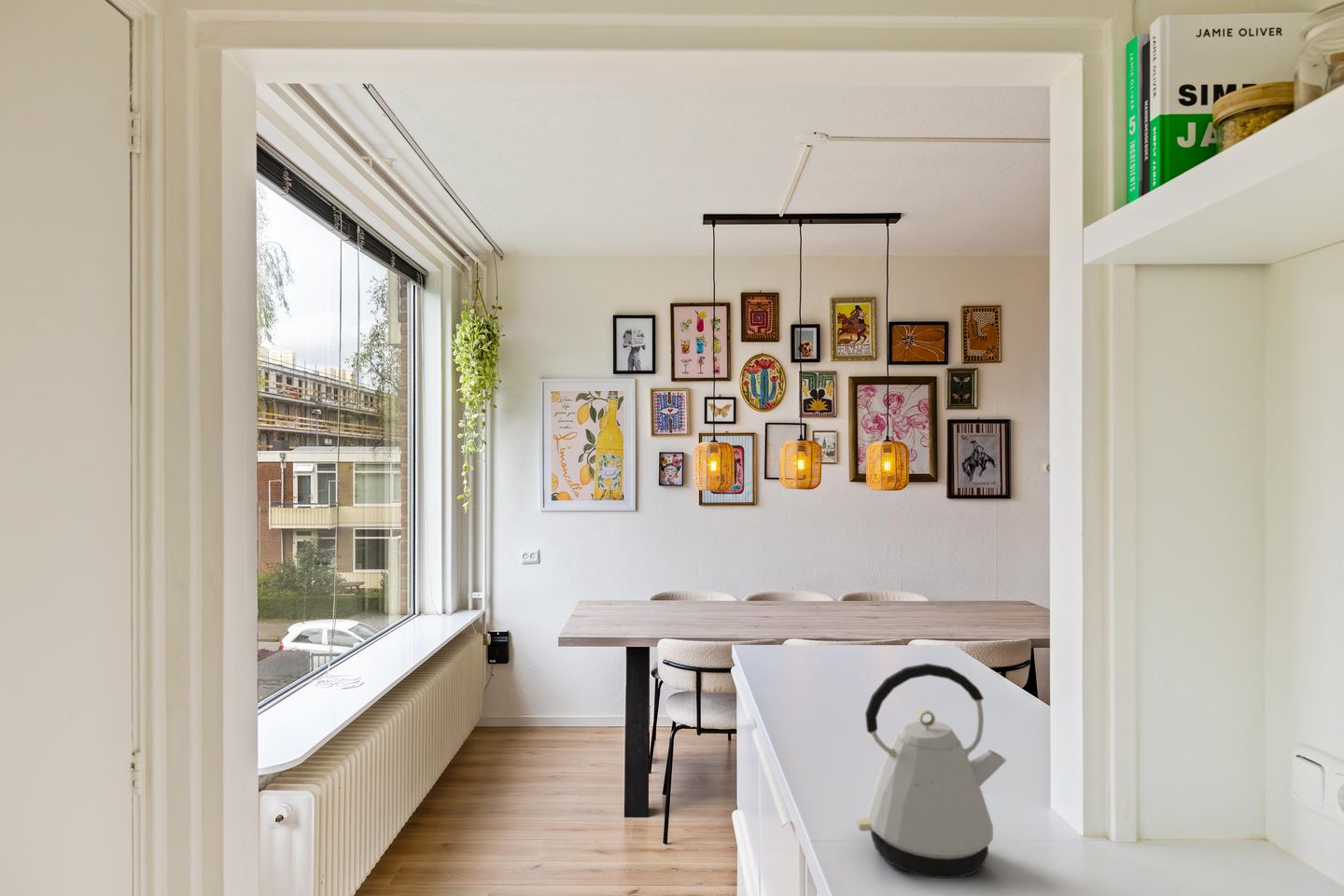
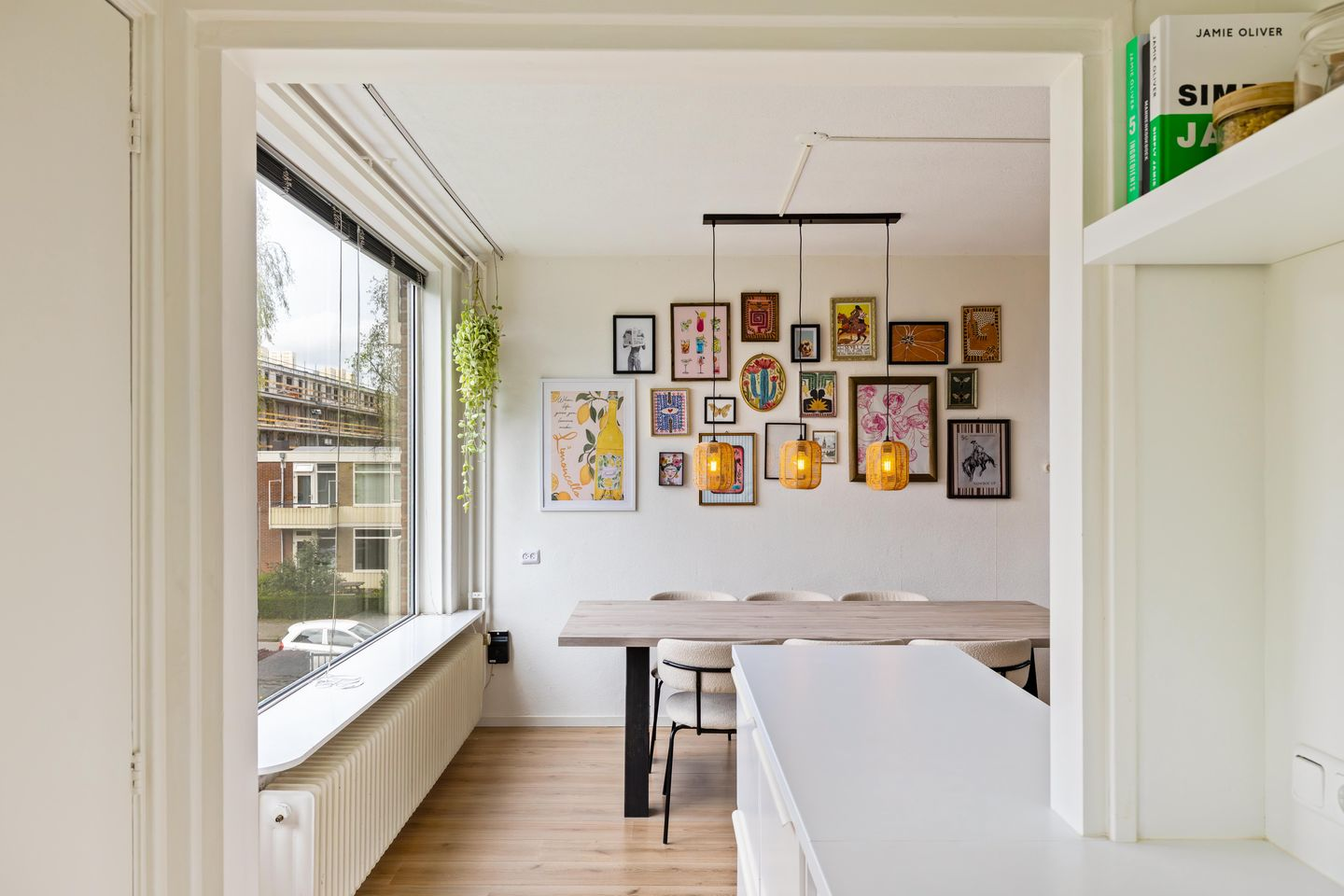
- kettle (931, 759)
